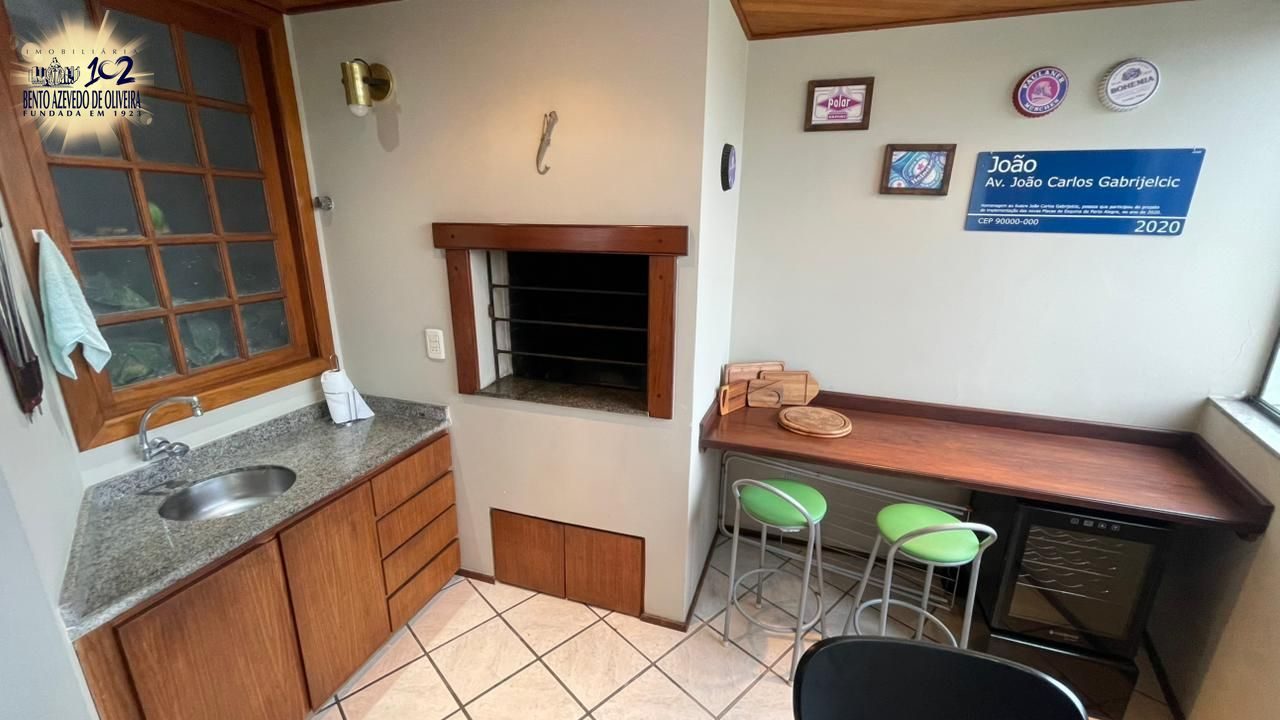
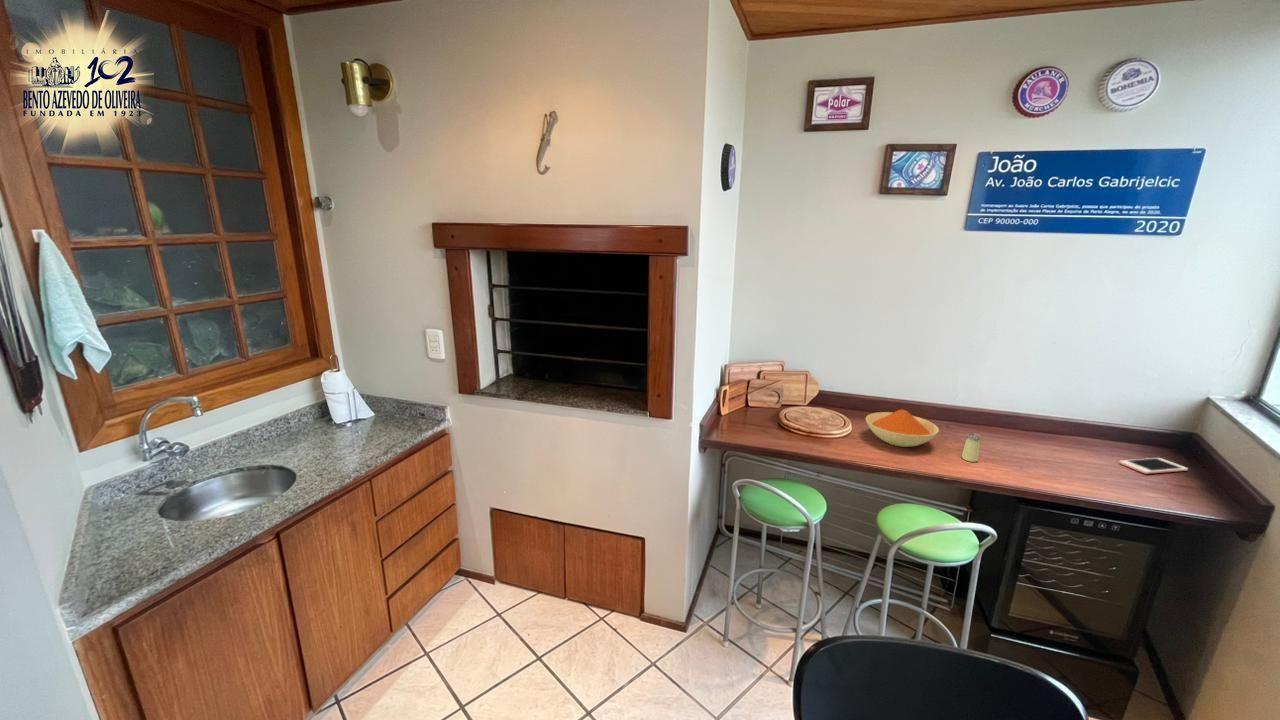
+ cell phone (1152, 465)
+ saltshaker (971, 446)
+ bowl (900, 425)
